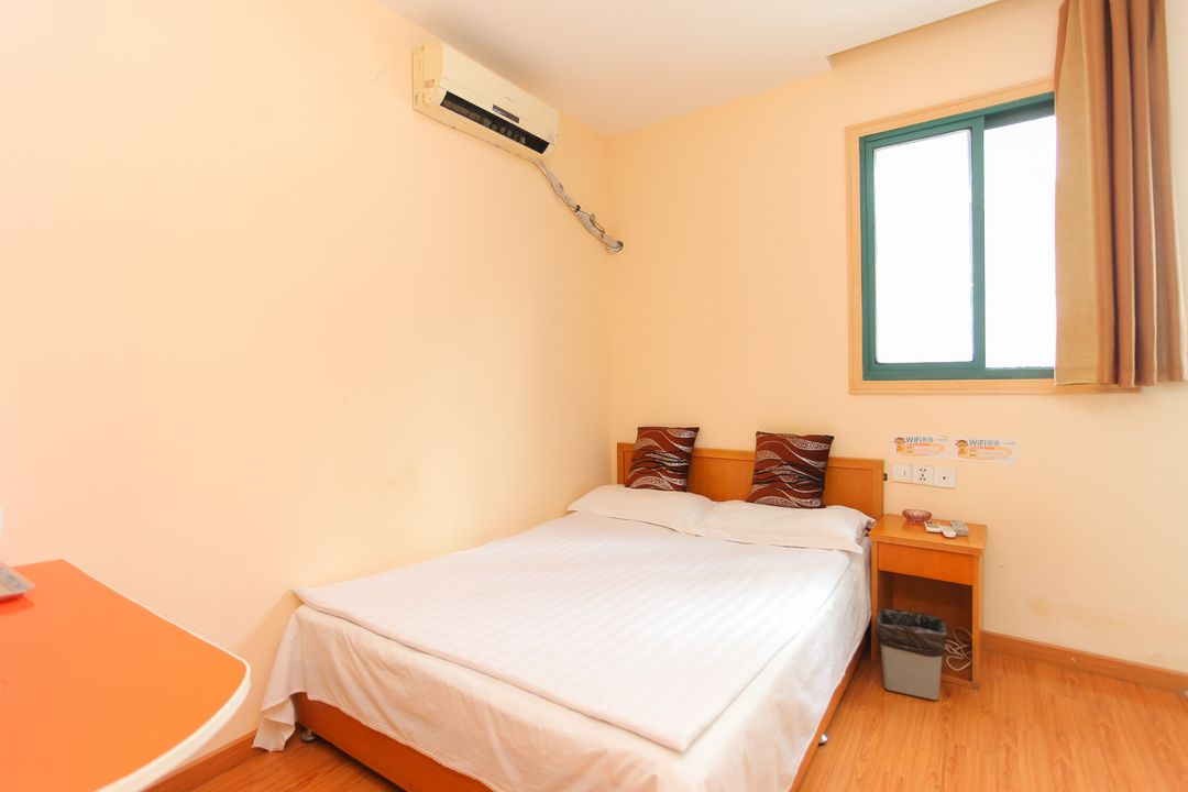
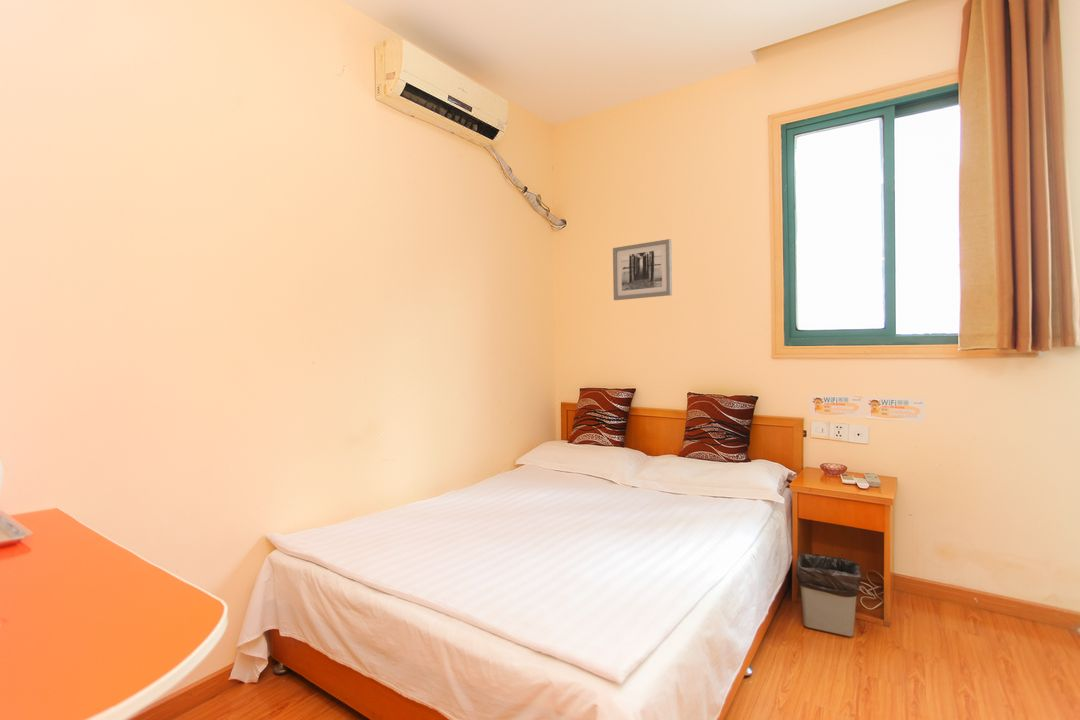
+ wall art (641, 270)
